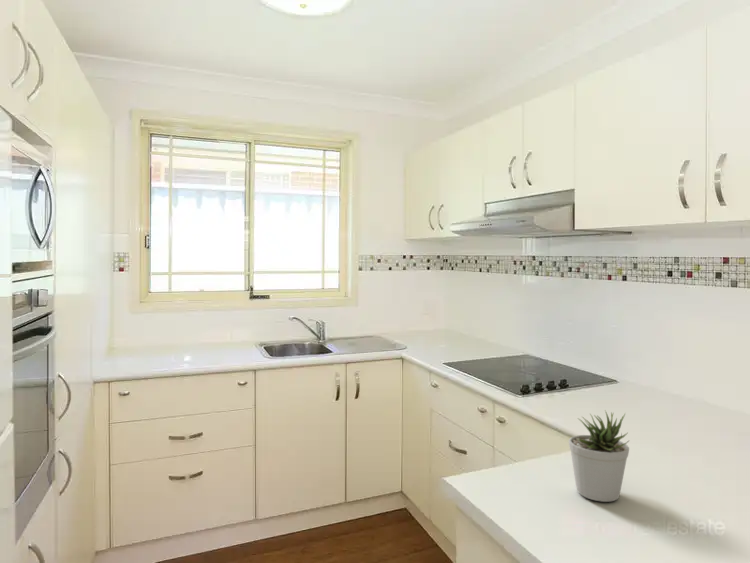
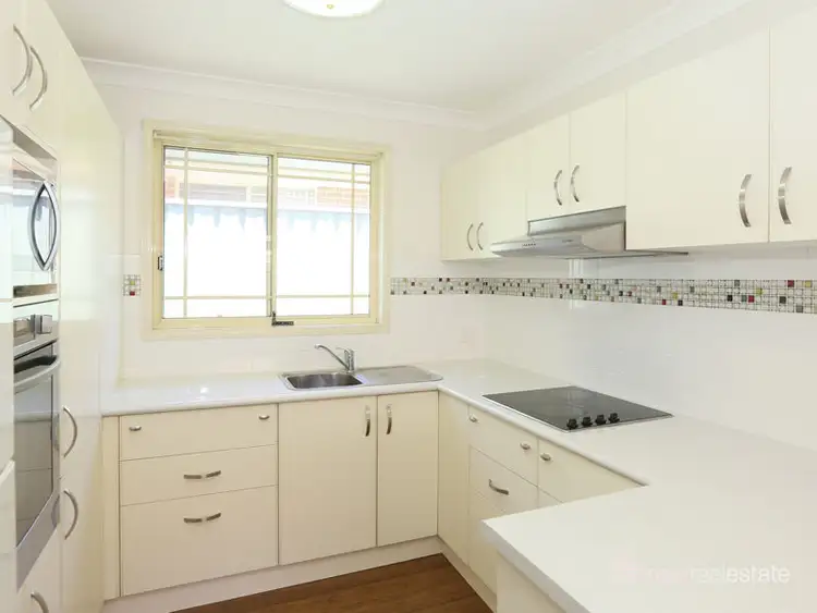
- potted plant (598, 451)
